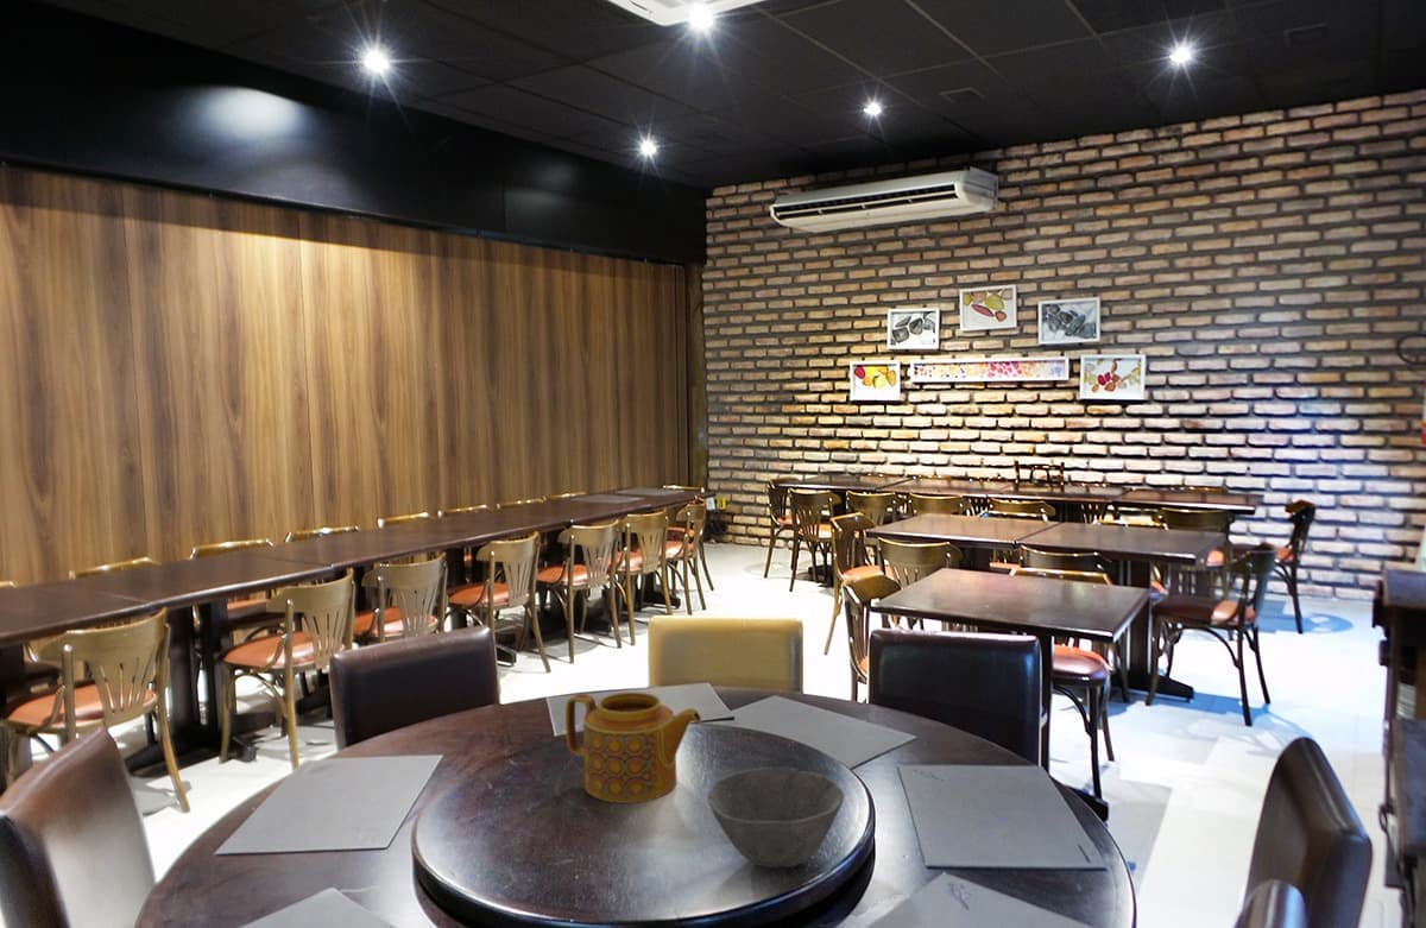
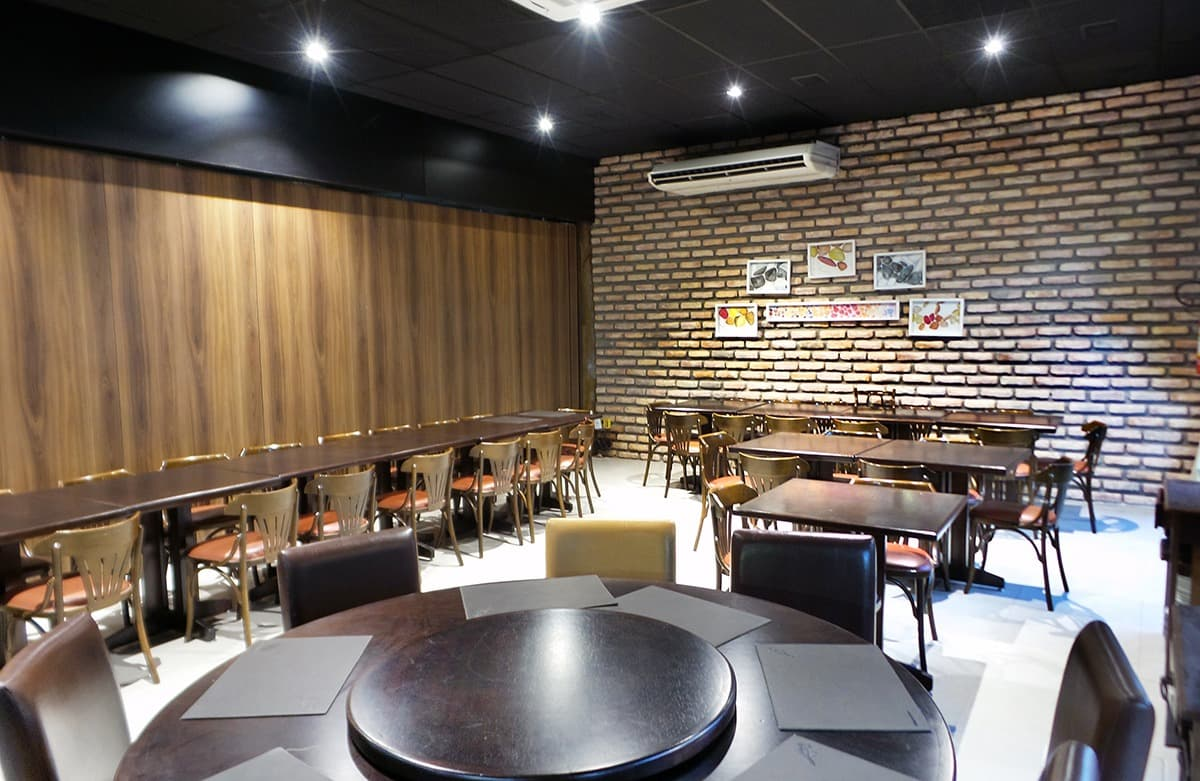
- teapot (632, 743)
- bowl (776, 825)
